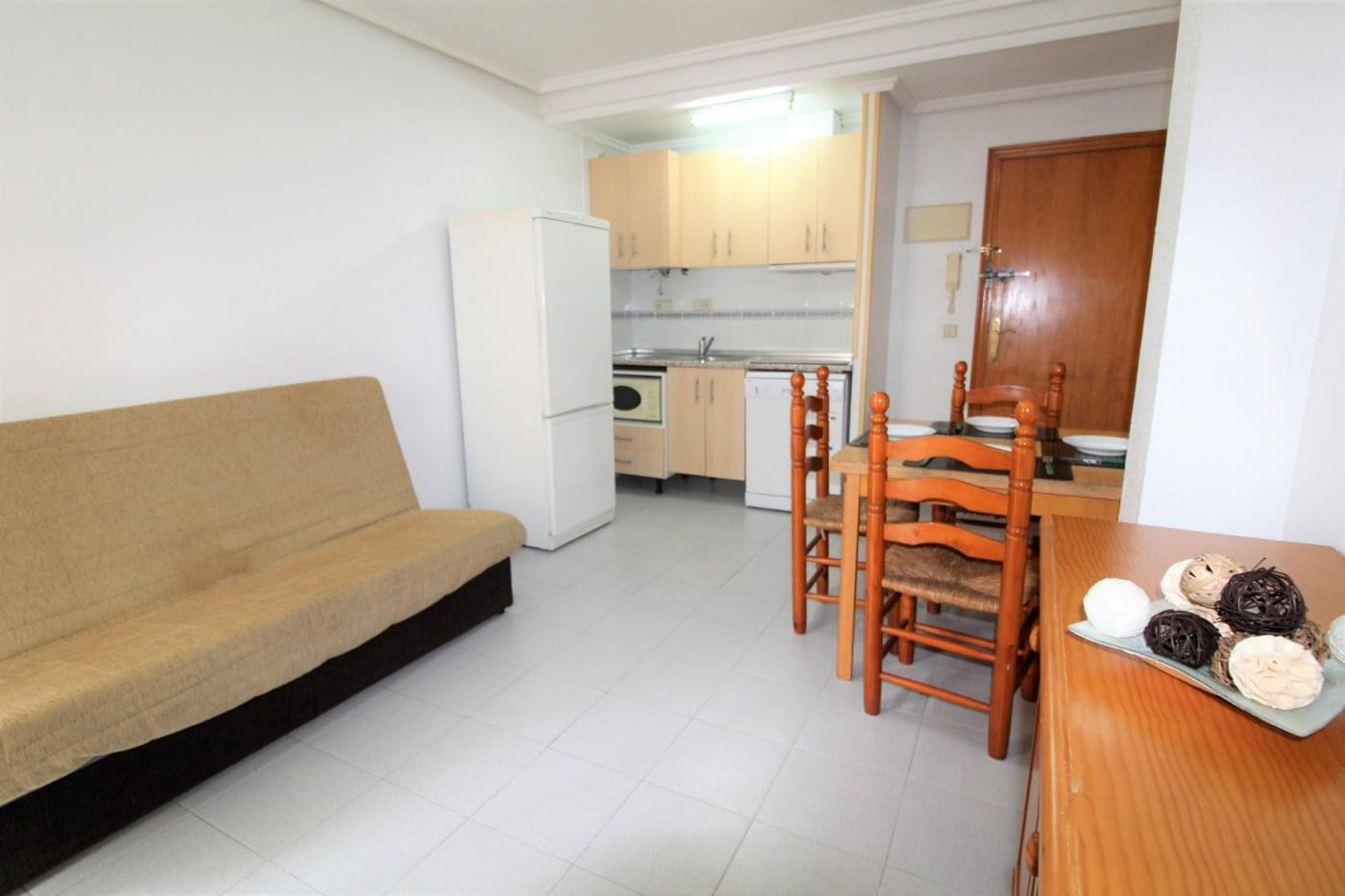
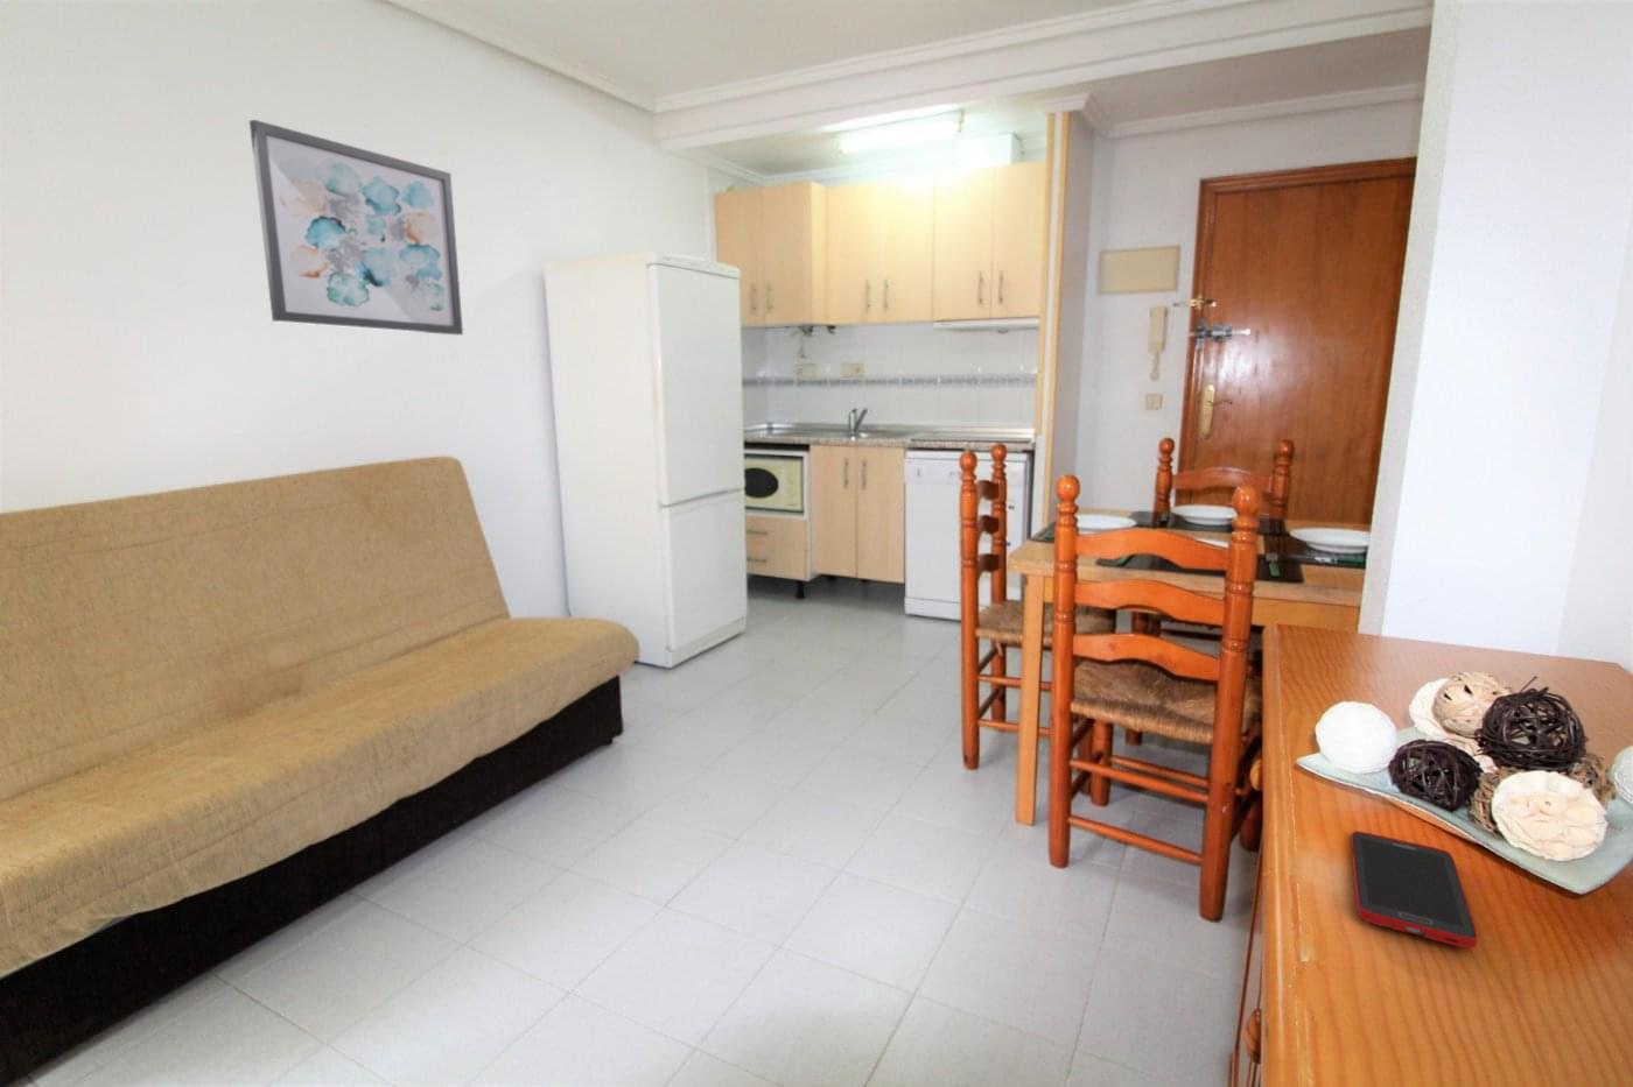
+ wall art (369, 240)
+ cell phone (1407, 883)
